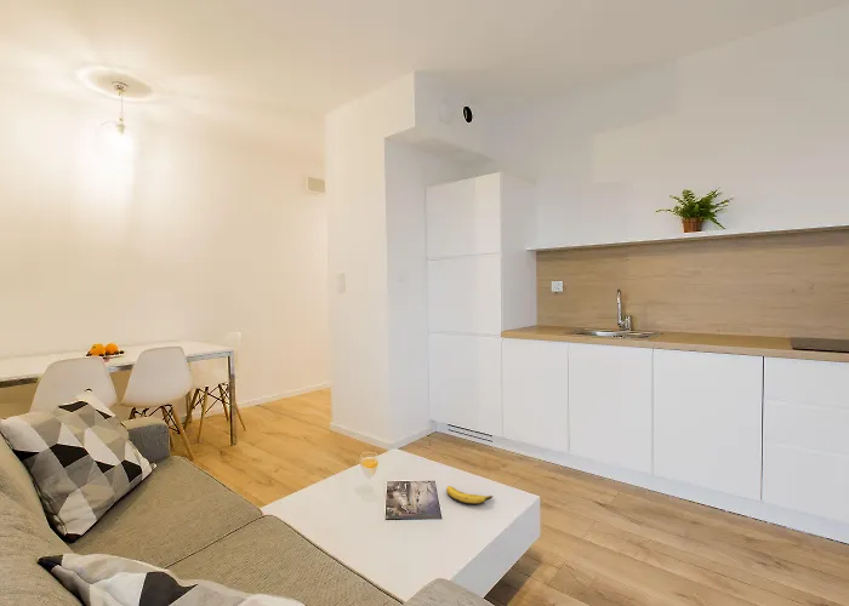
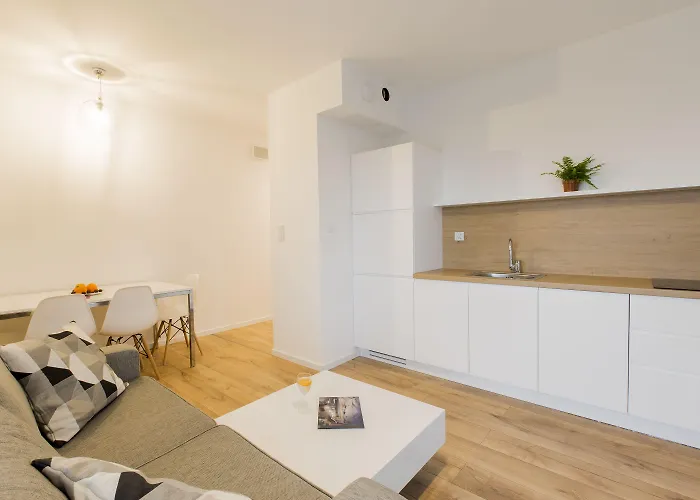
- banana (468, 494)
